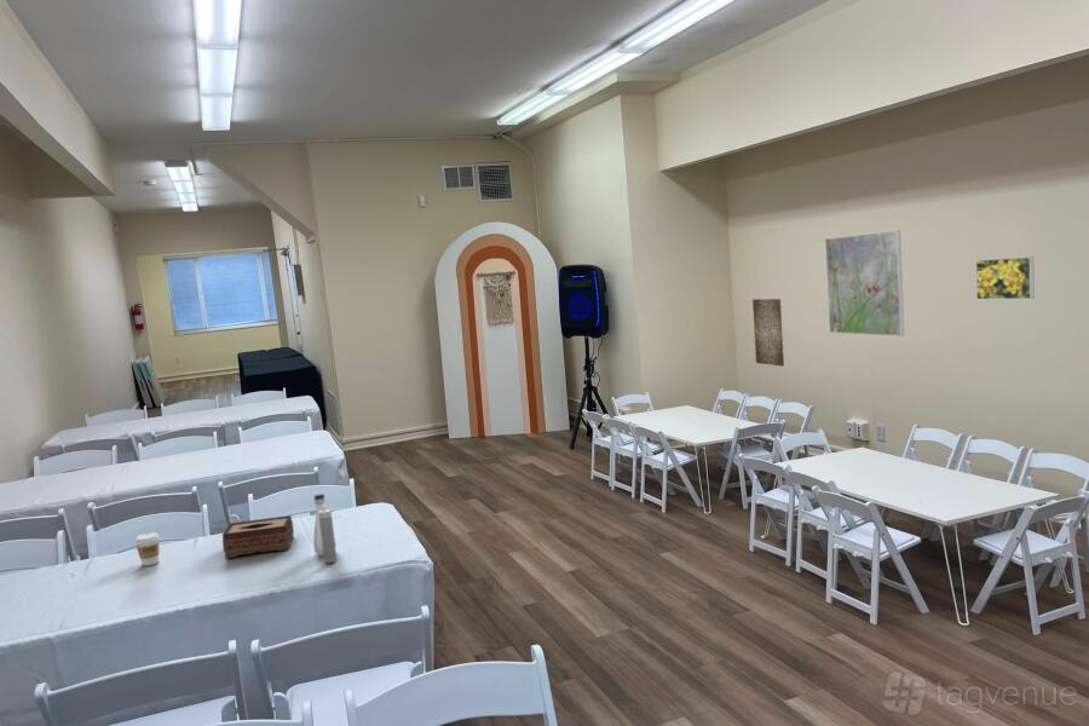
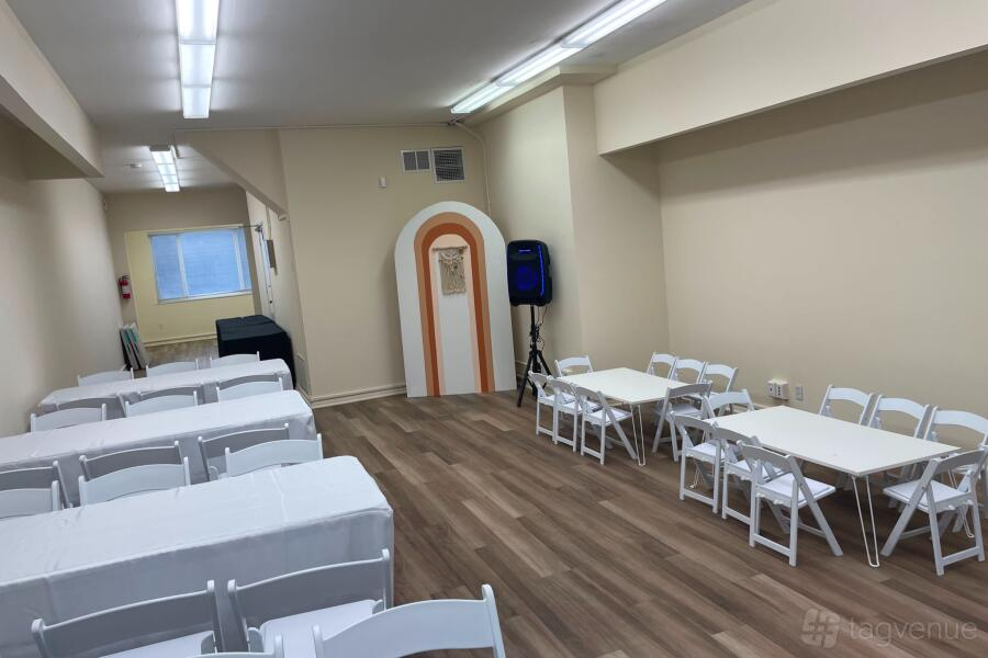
- water bottle (323, 525)
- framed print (1003, 278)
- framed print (862, 284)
- wall art (767, 332)
- tissue box (259, 536)
- coffee cup (148, 548)
